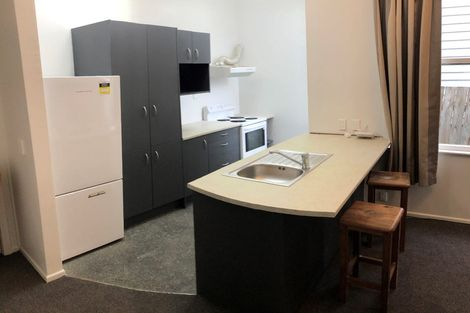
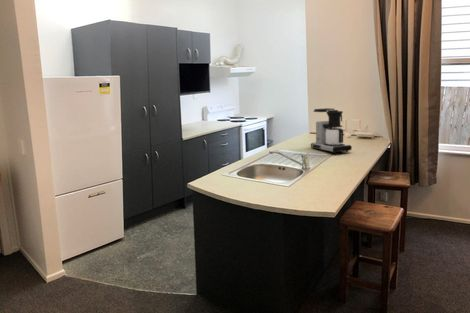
+ coffee maker (330, 129)
